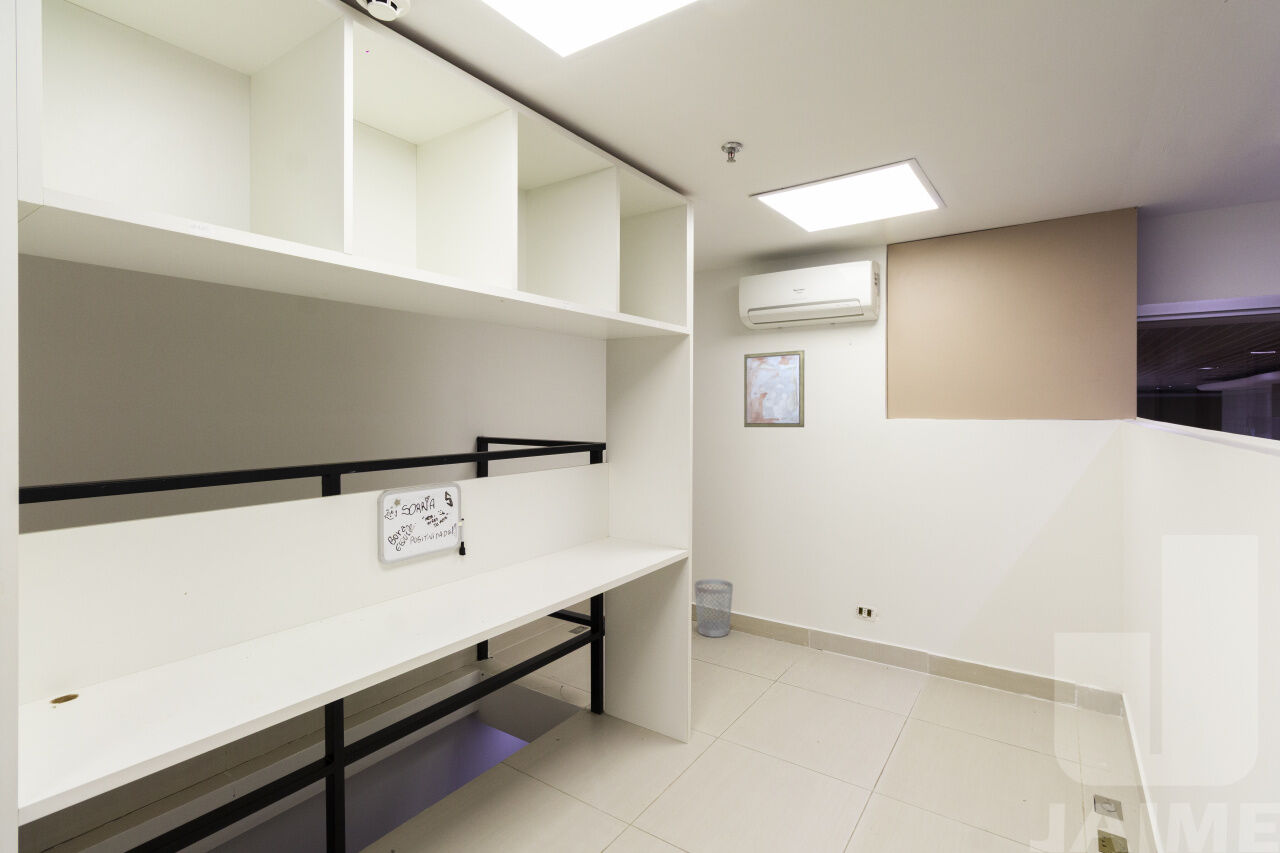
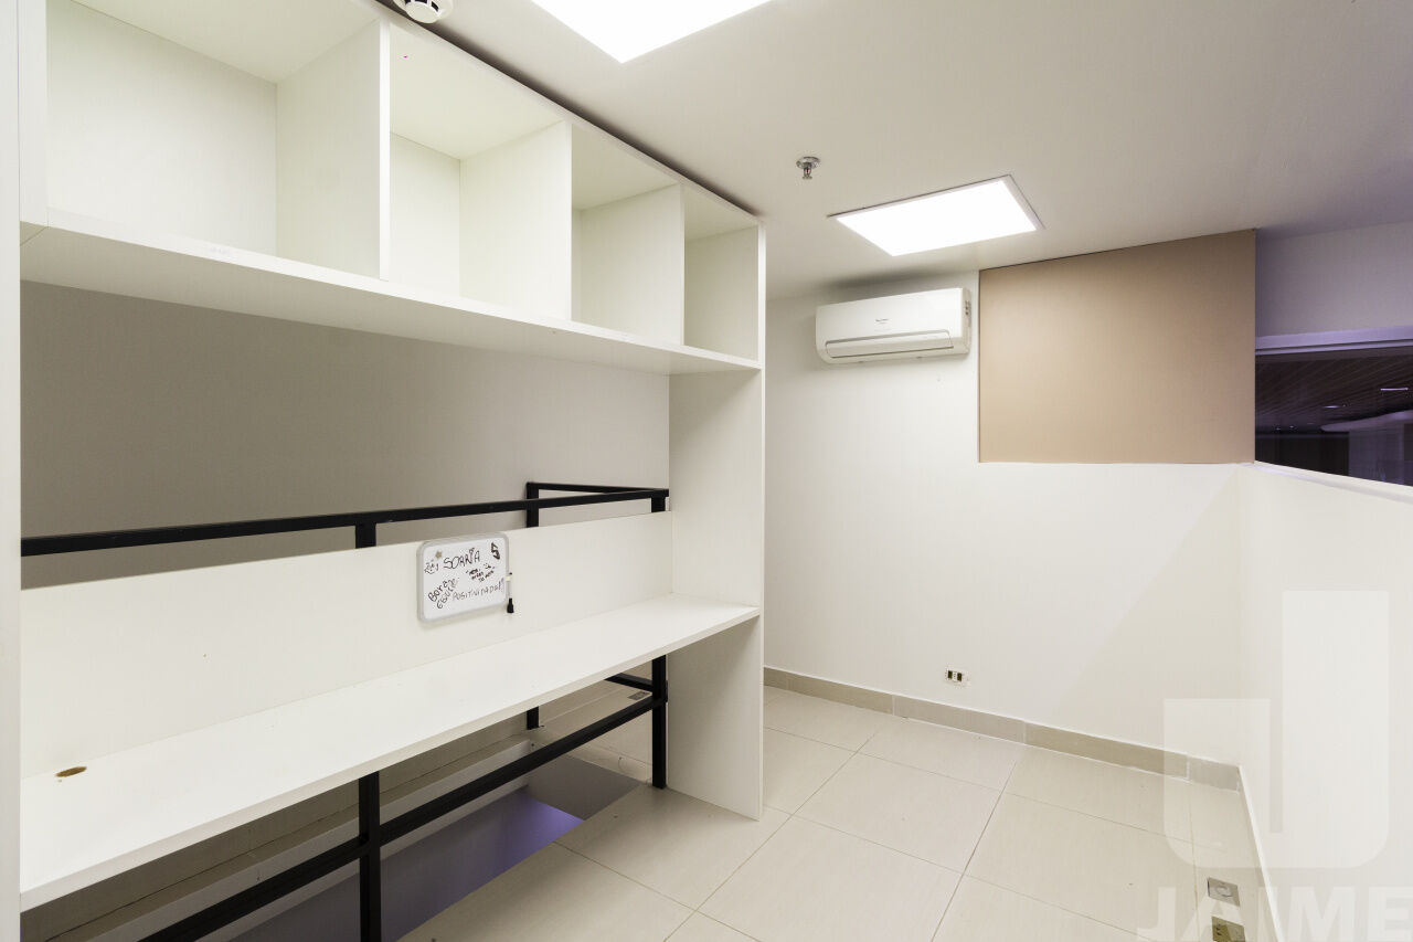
- wall art (772, 389)
- wastebasket (713, 607)
